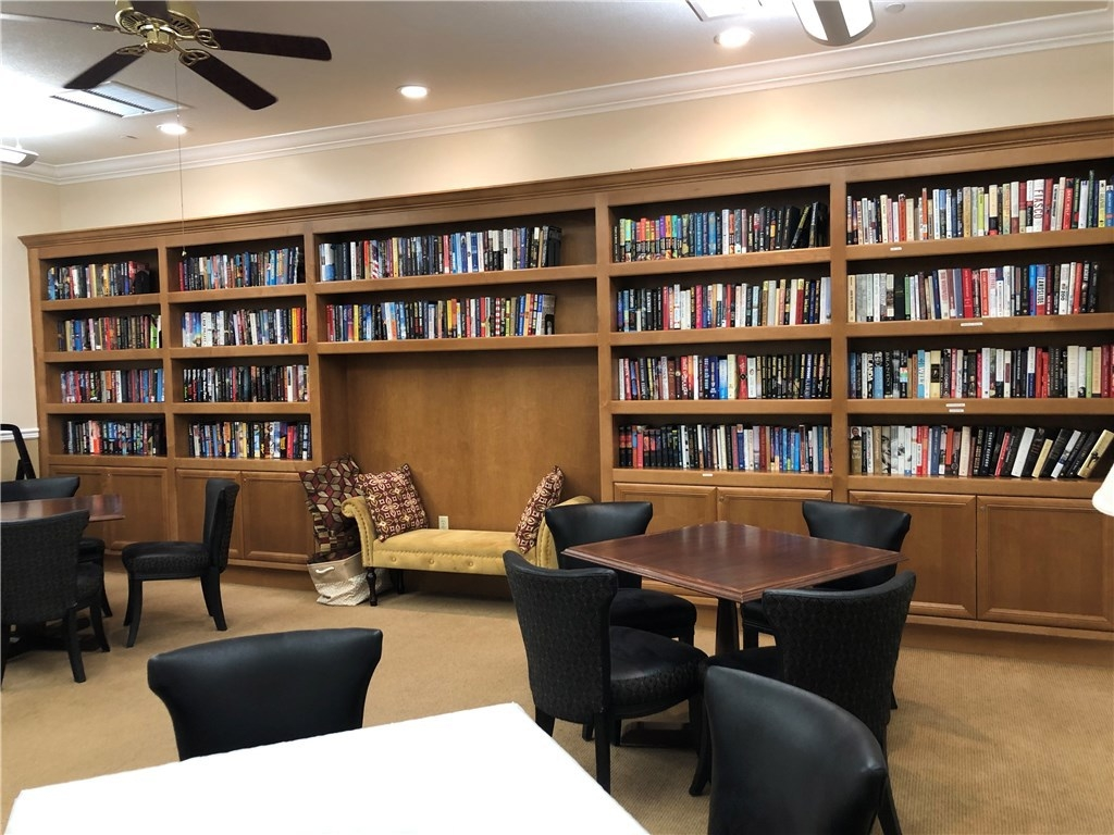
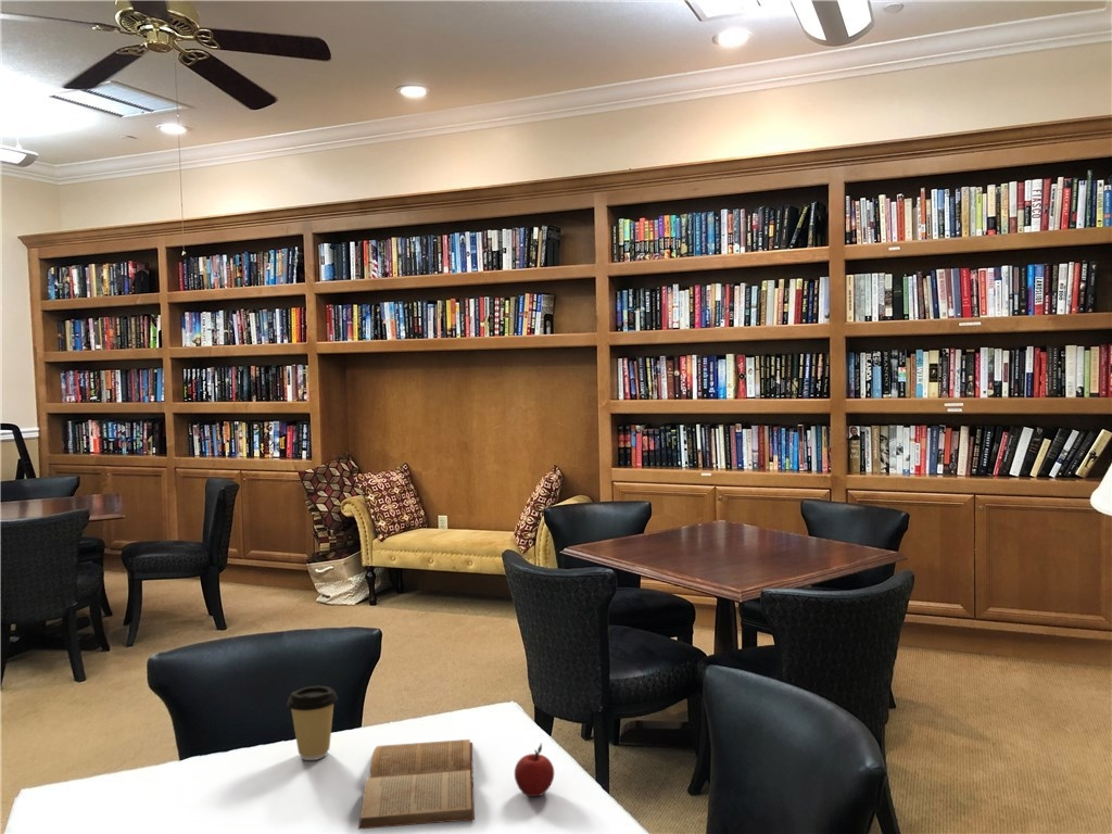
+ coffee cup (313, 722)
+ book (420, 773)
+ apple (534, 769)
